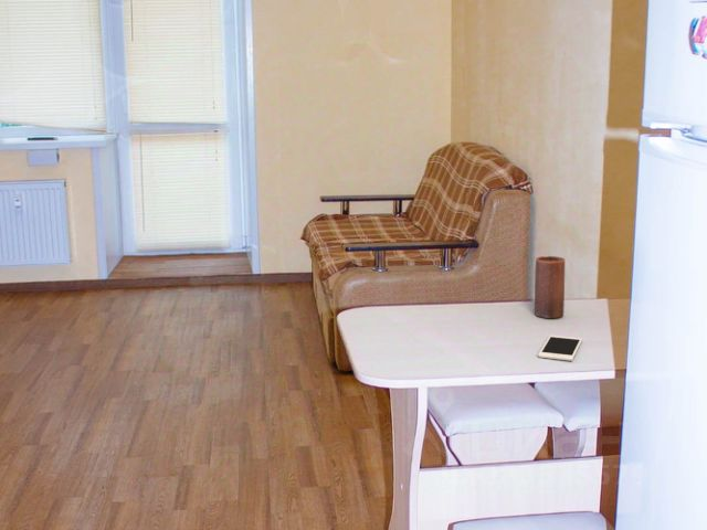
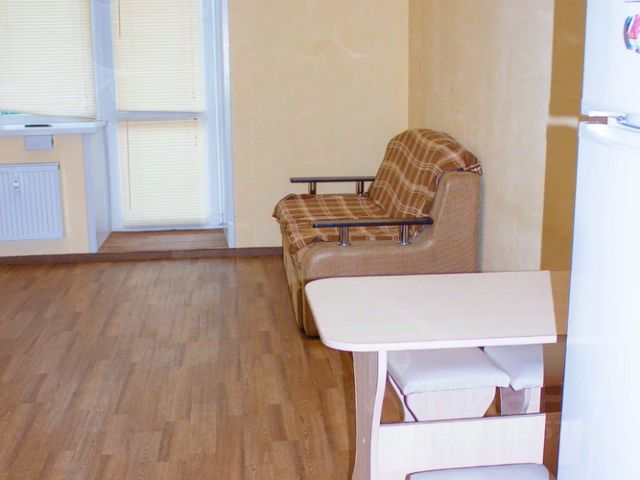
- cell phone (560, 347)
- candle (549, 286)
